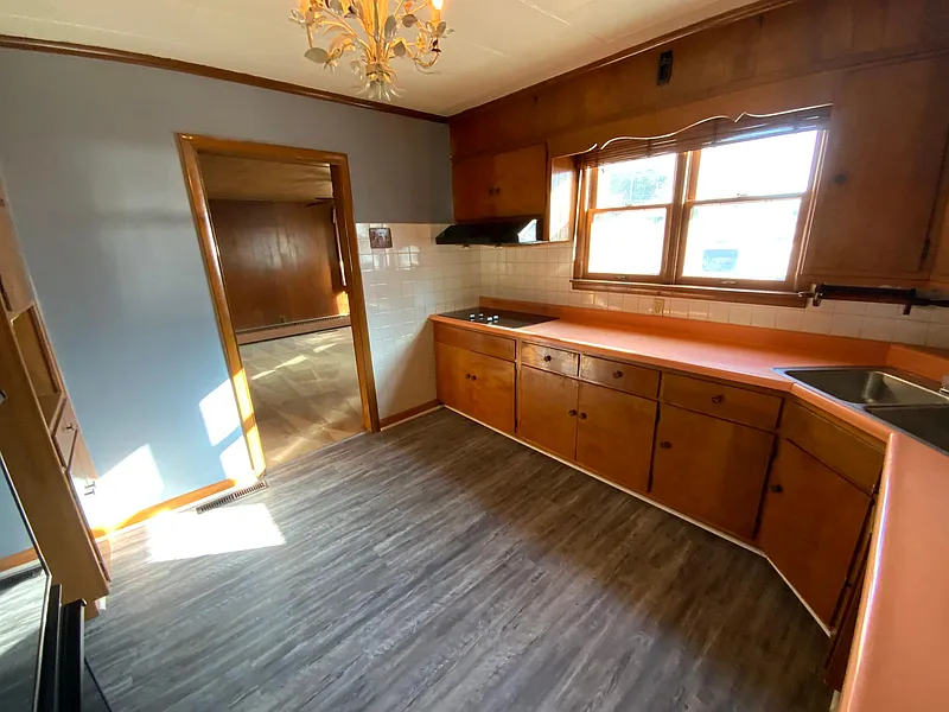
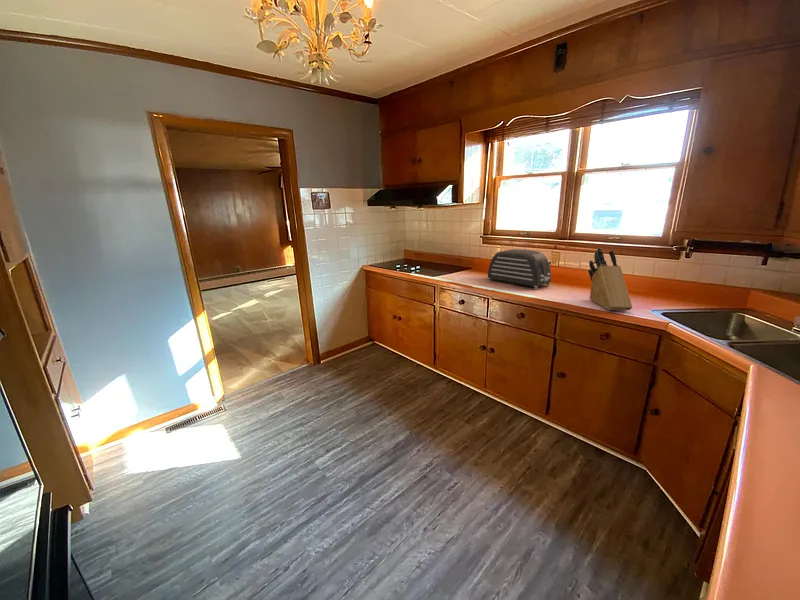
+ knife block (609, 277)
+ toaster (520, 267)
